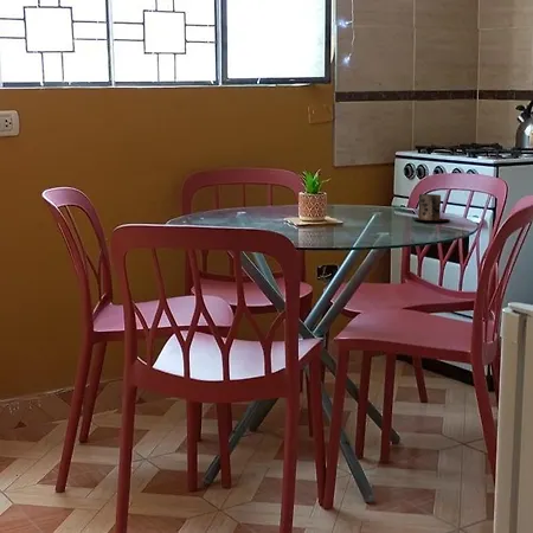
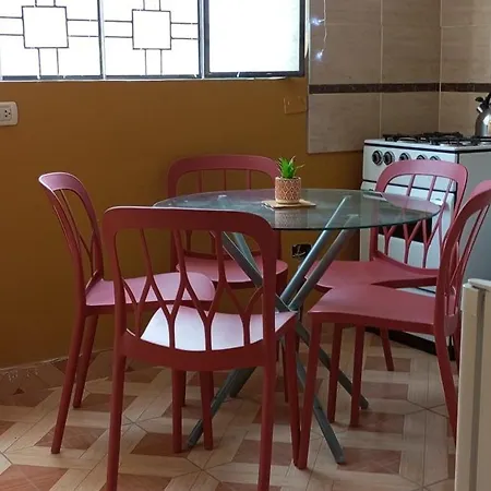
- mug (431, 206)
